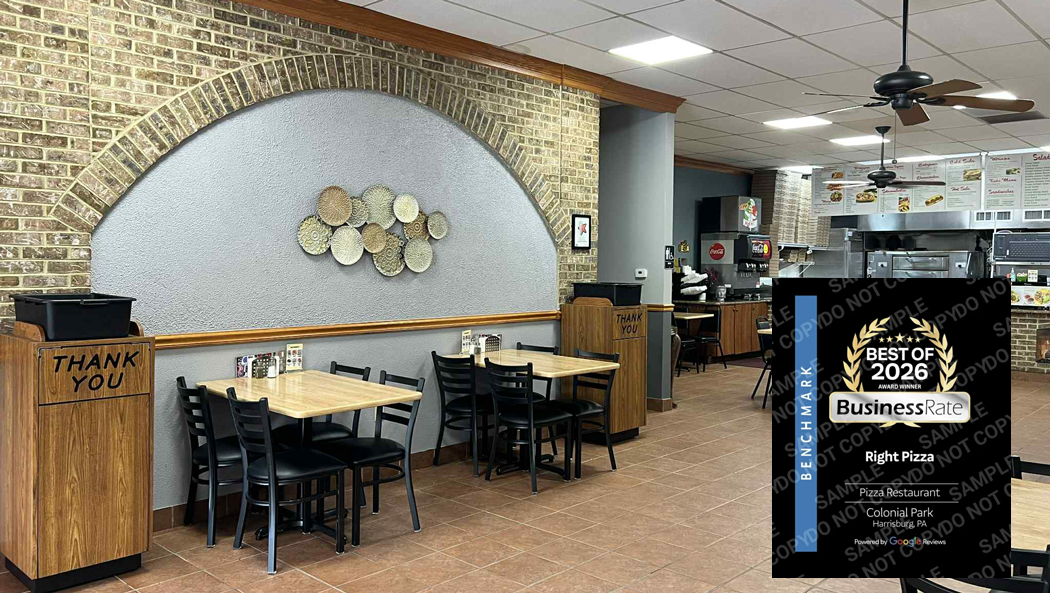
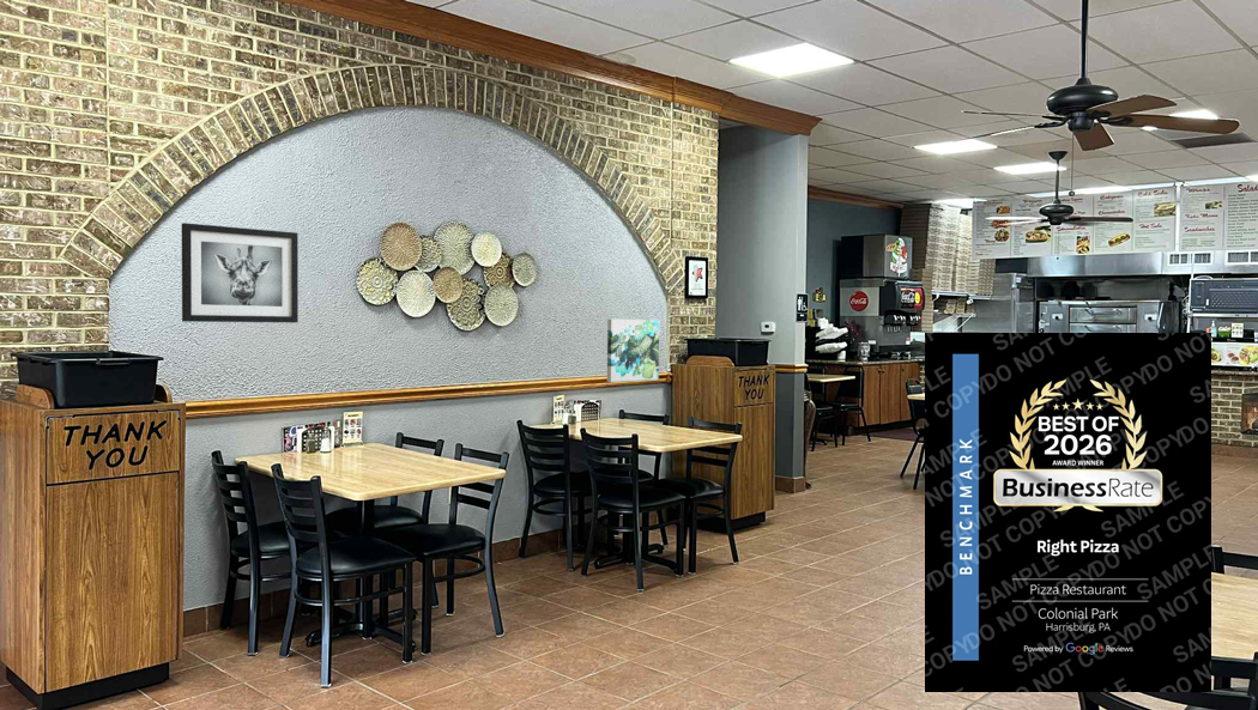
+ wall art (242, 274)
+ wall art (633, 350)
